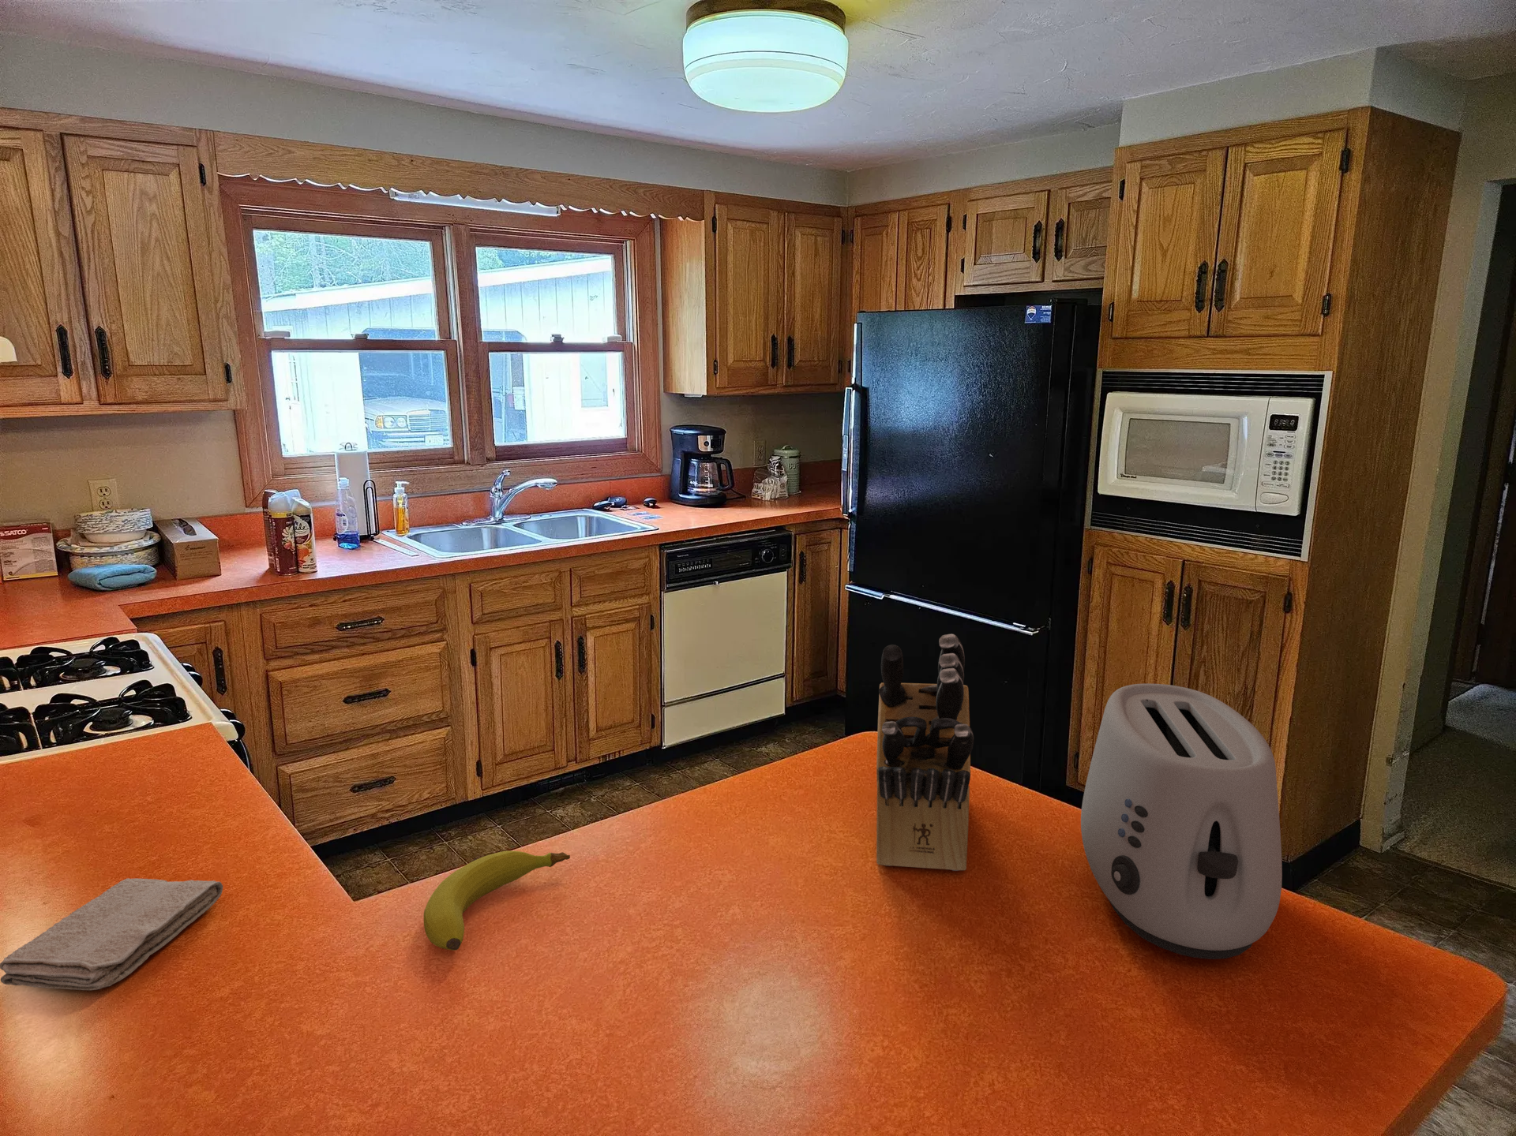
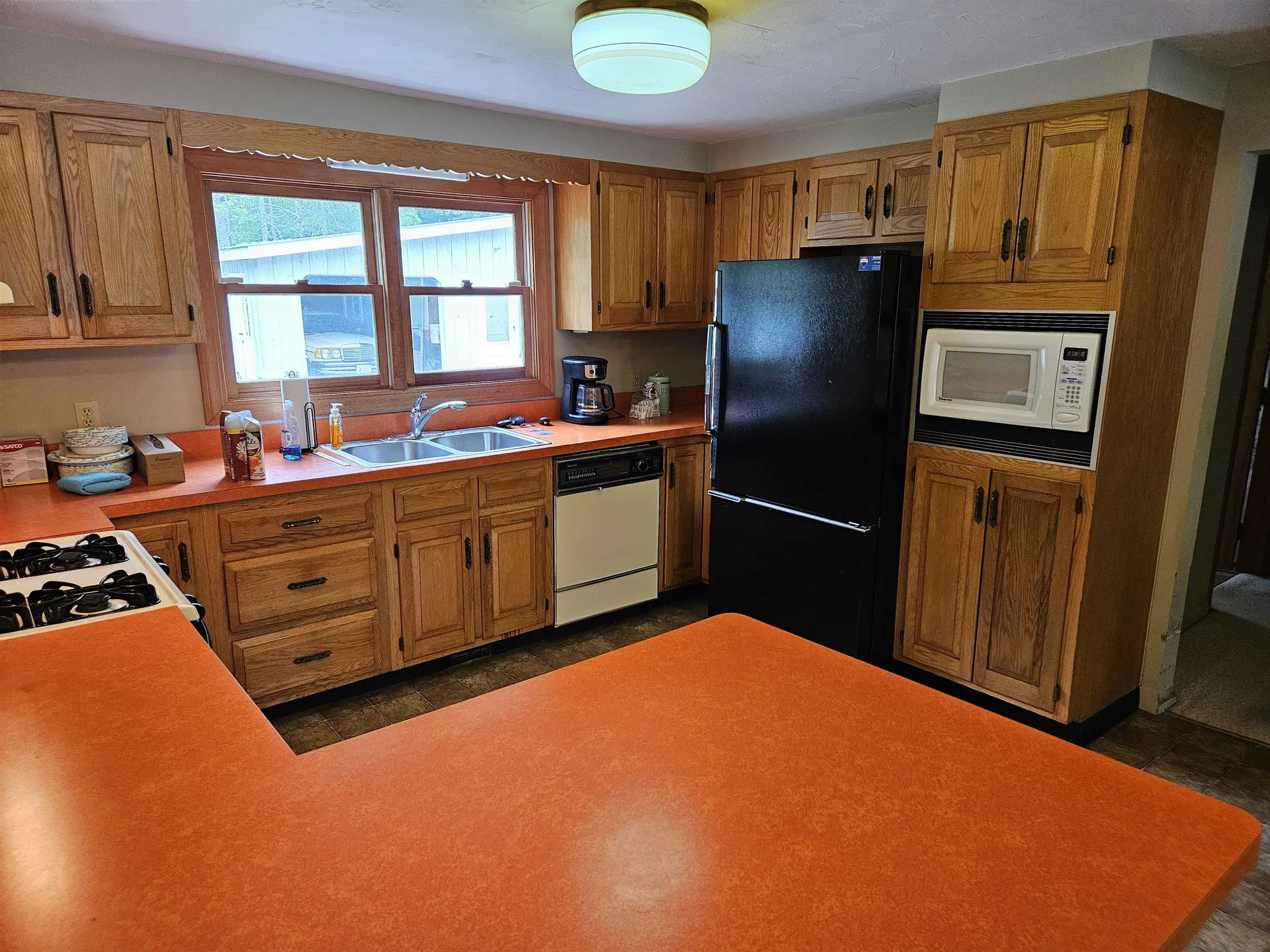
- washcloth (116, 927)
- fruit (491, 890)
- toaster (1175, 814)
- knife block (923, 728)
